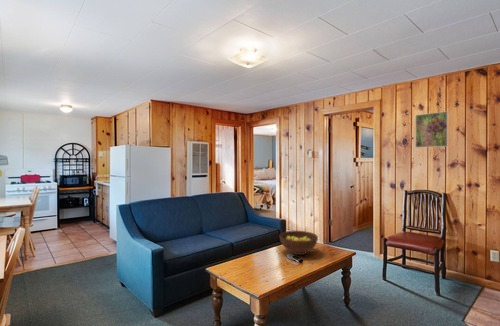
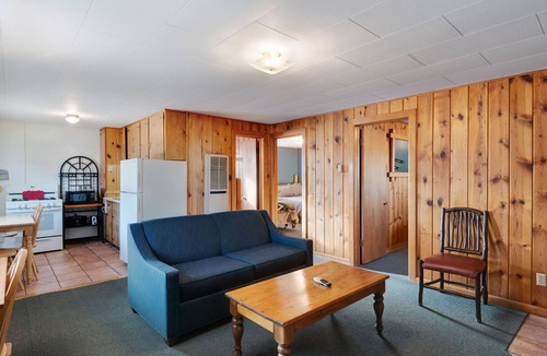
- fruit bowl (298, 244)
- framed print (431, 130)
